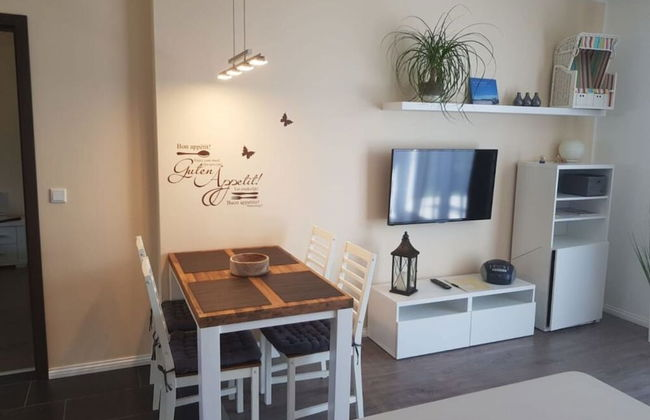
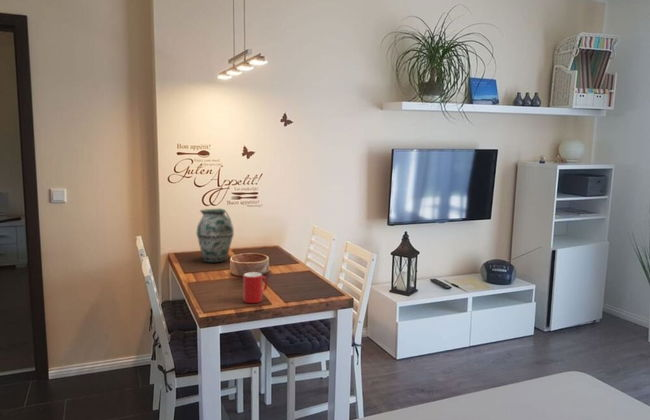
+ vase (215, 235)
+ cup (256, 287)
